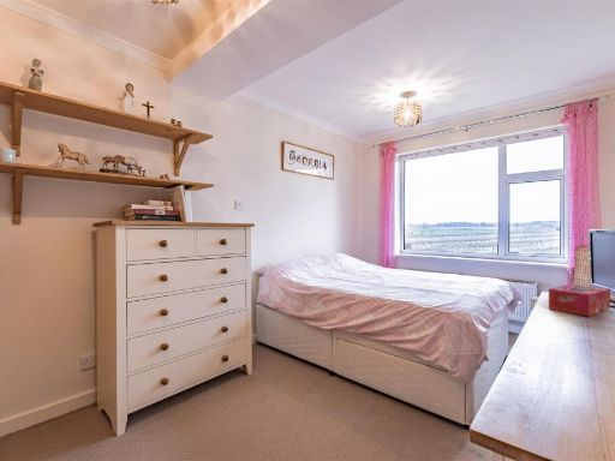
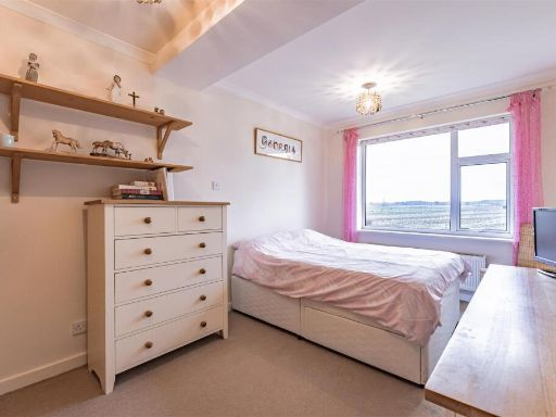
- tissue box (579, 298)
